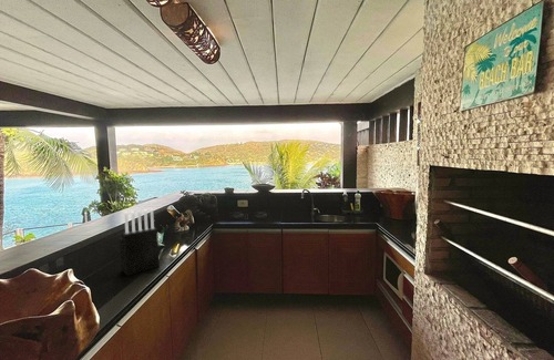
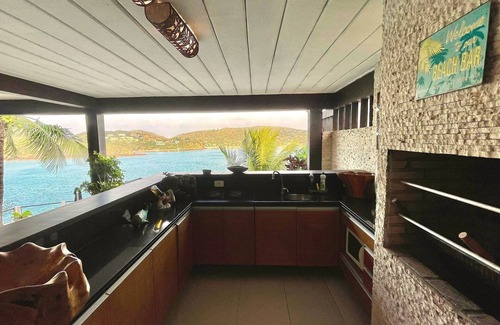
- knife block (138, 239)
